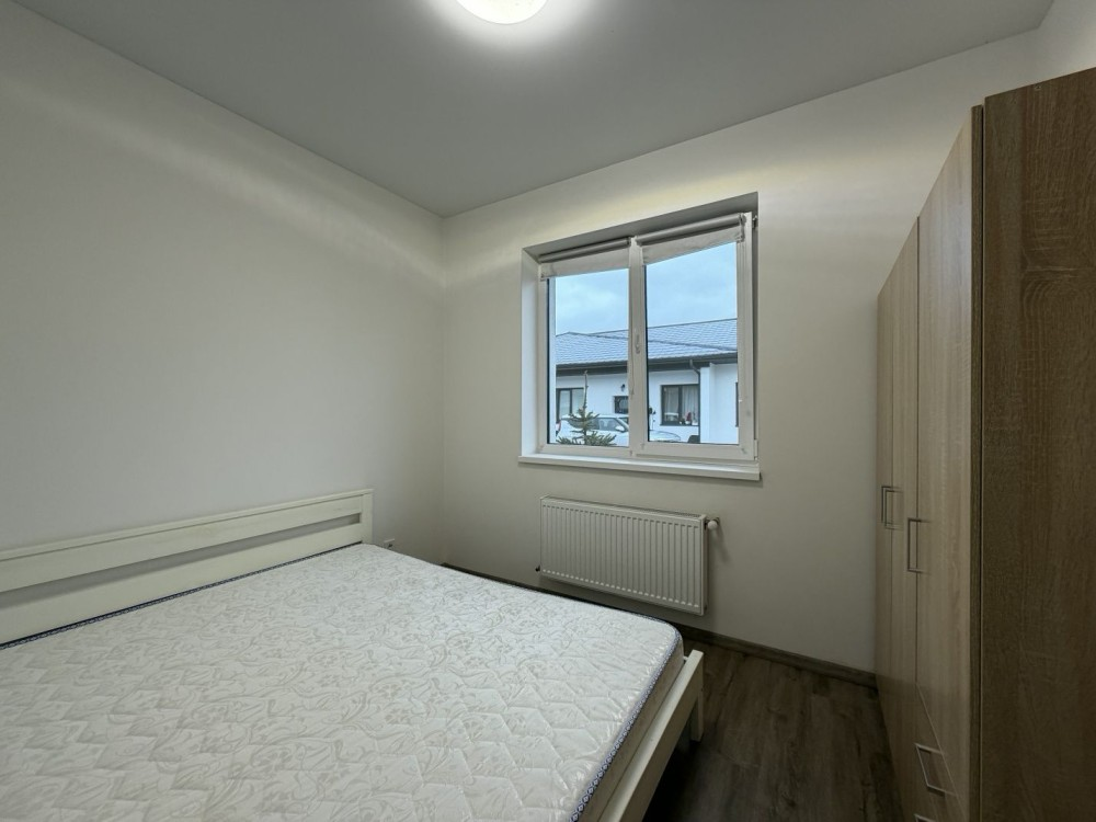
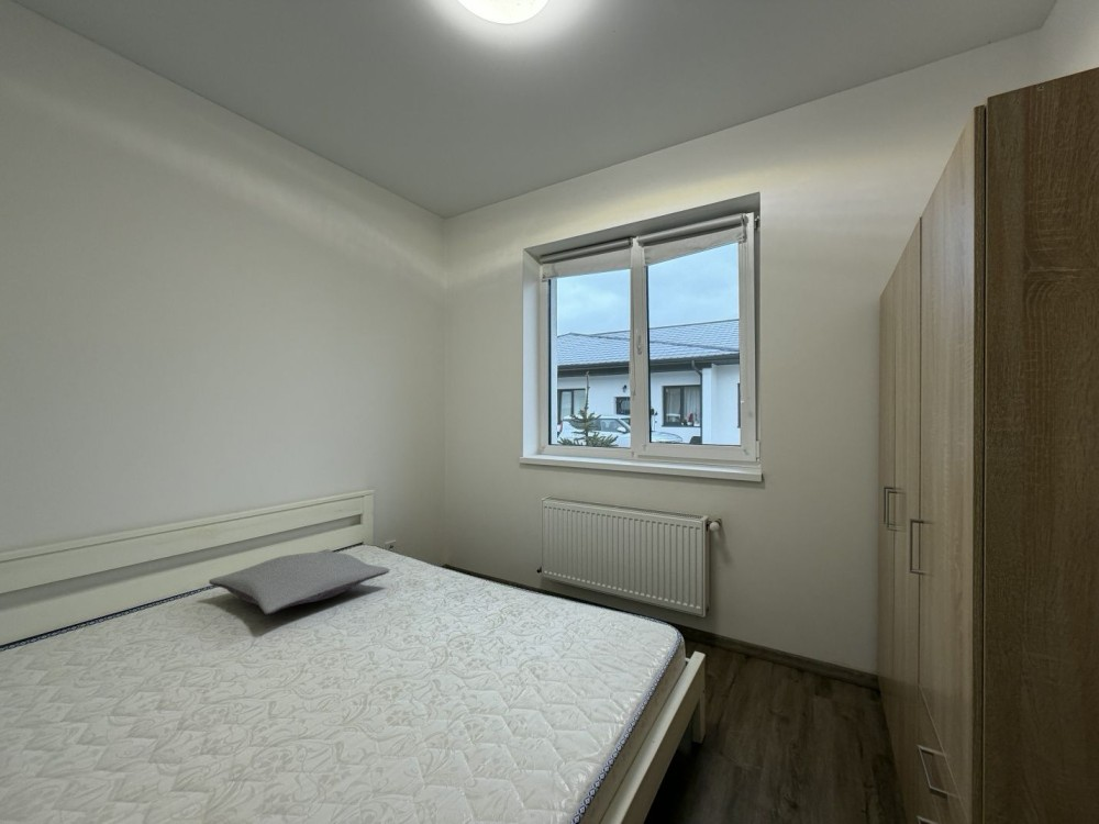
+ pillow (302, 576)
